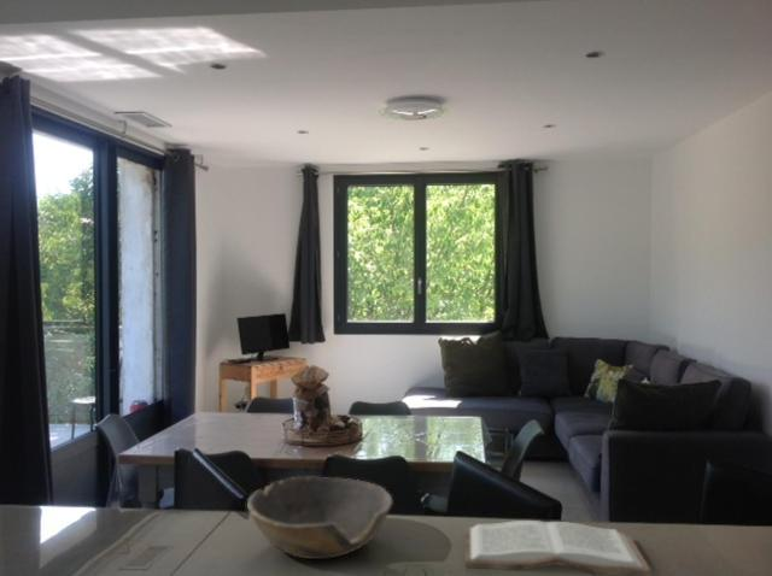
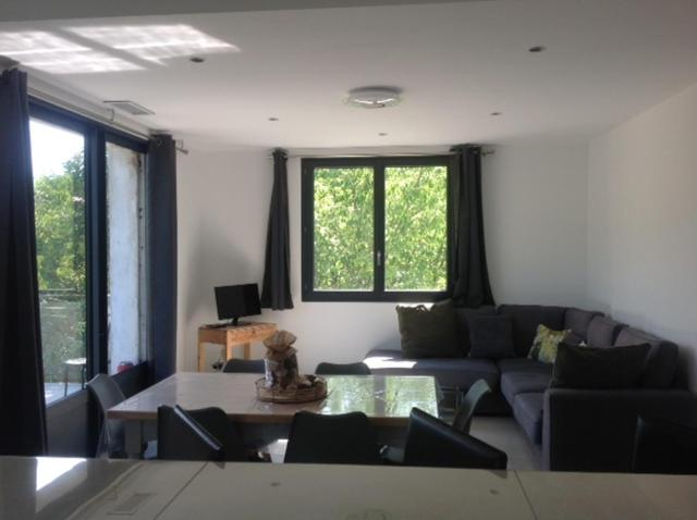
- bowl (321, 518)
- book (550, 543)
